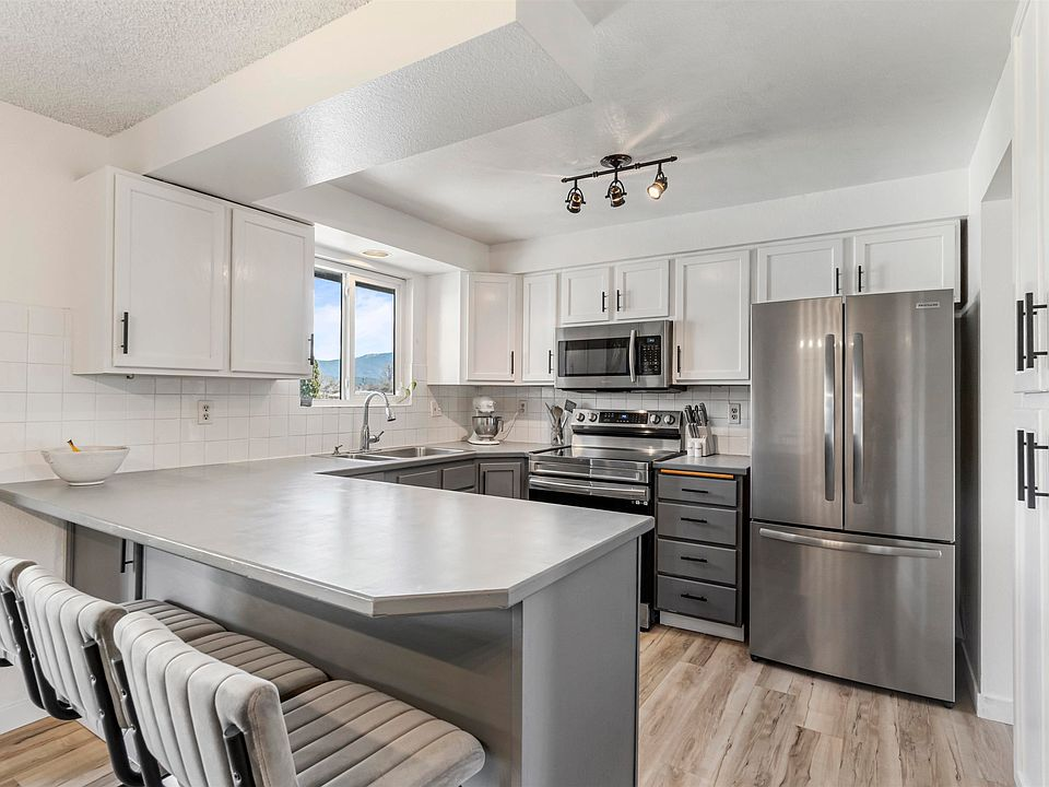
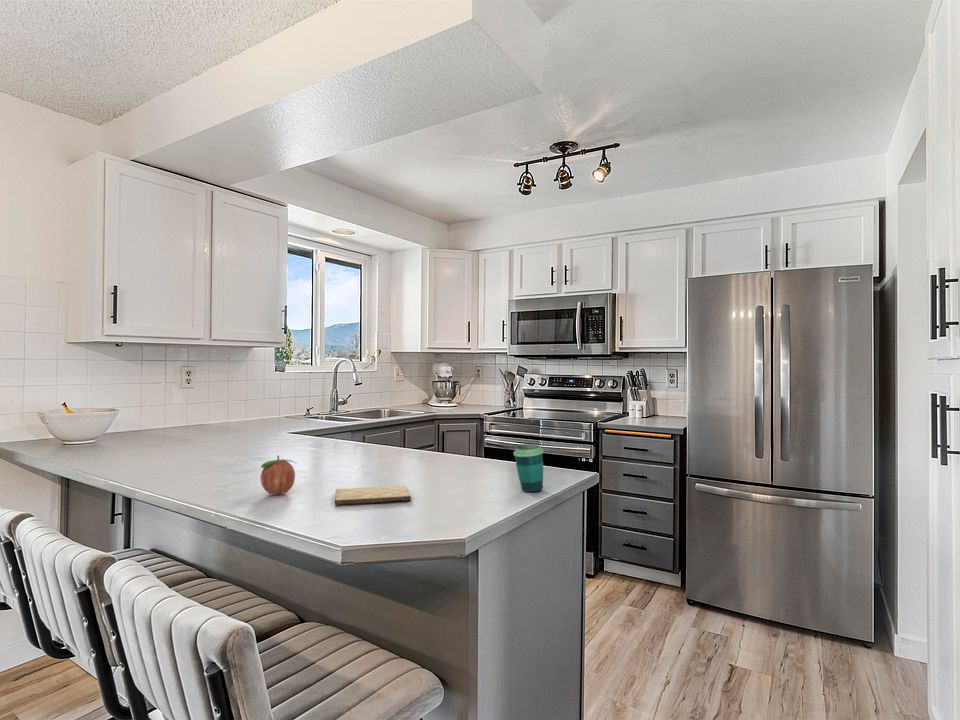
+ cutting board (372, 494)
+ fruit (278, 474)
+ cup (528, 467)
